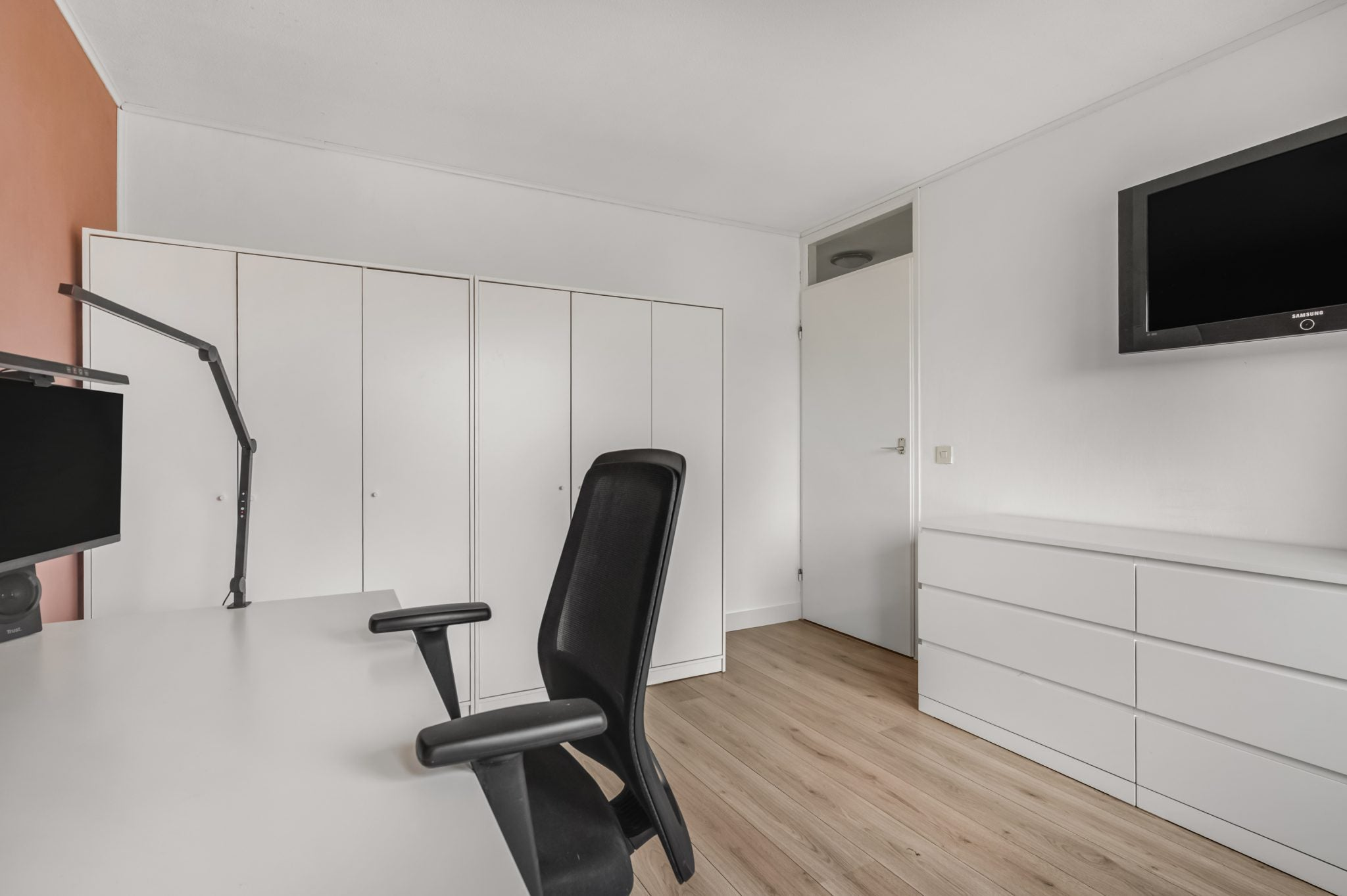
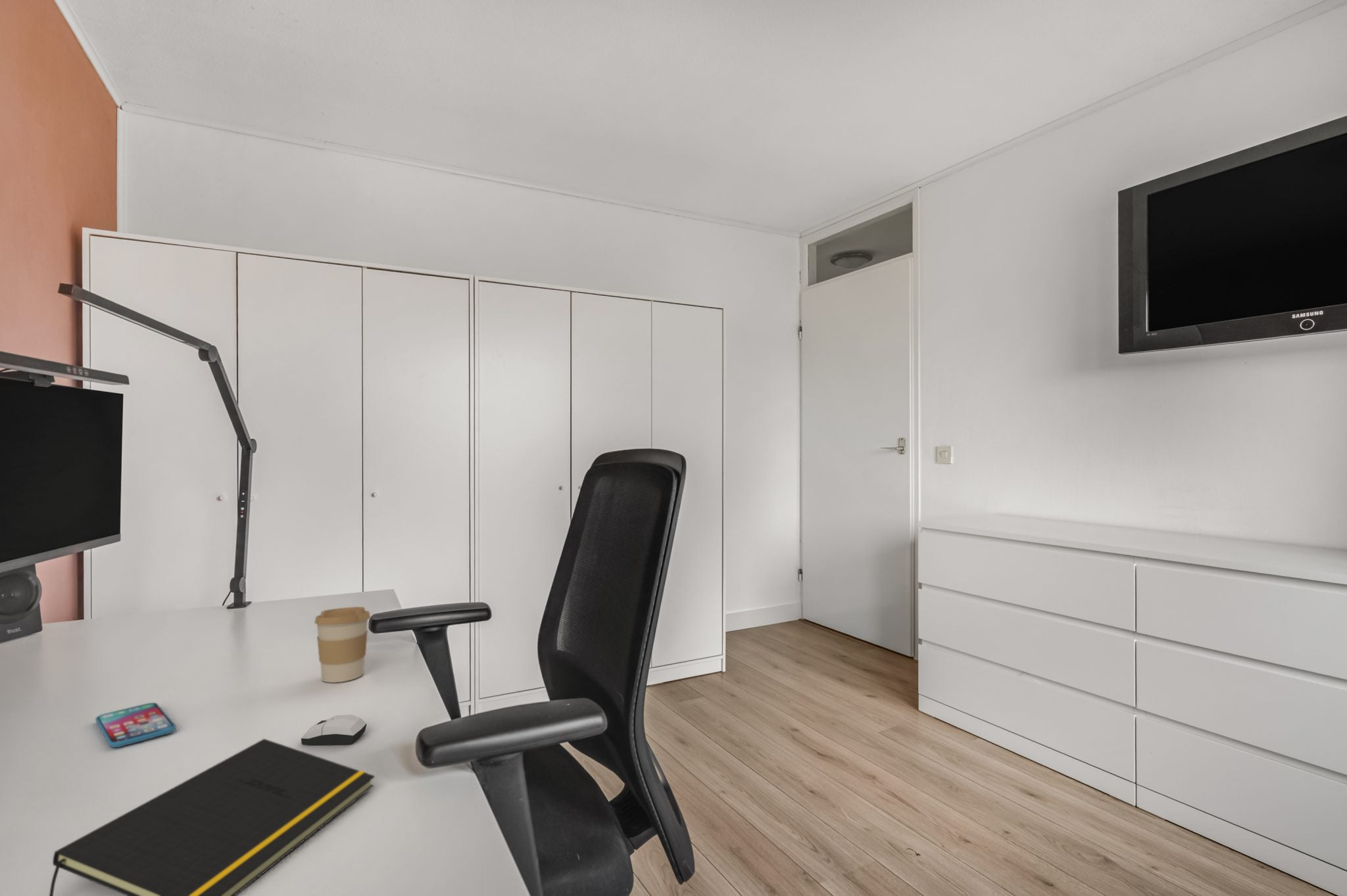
+ notepad (237, 814)
+ smartphone (135, 724)
+ coffee cup (343, 641)
+ computer mouse (334, 728)
